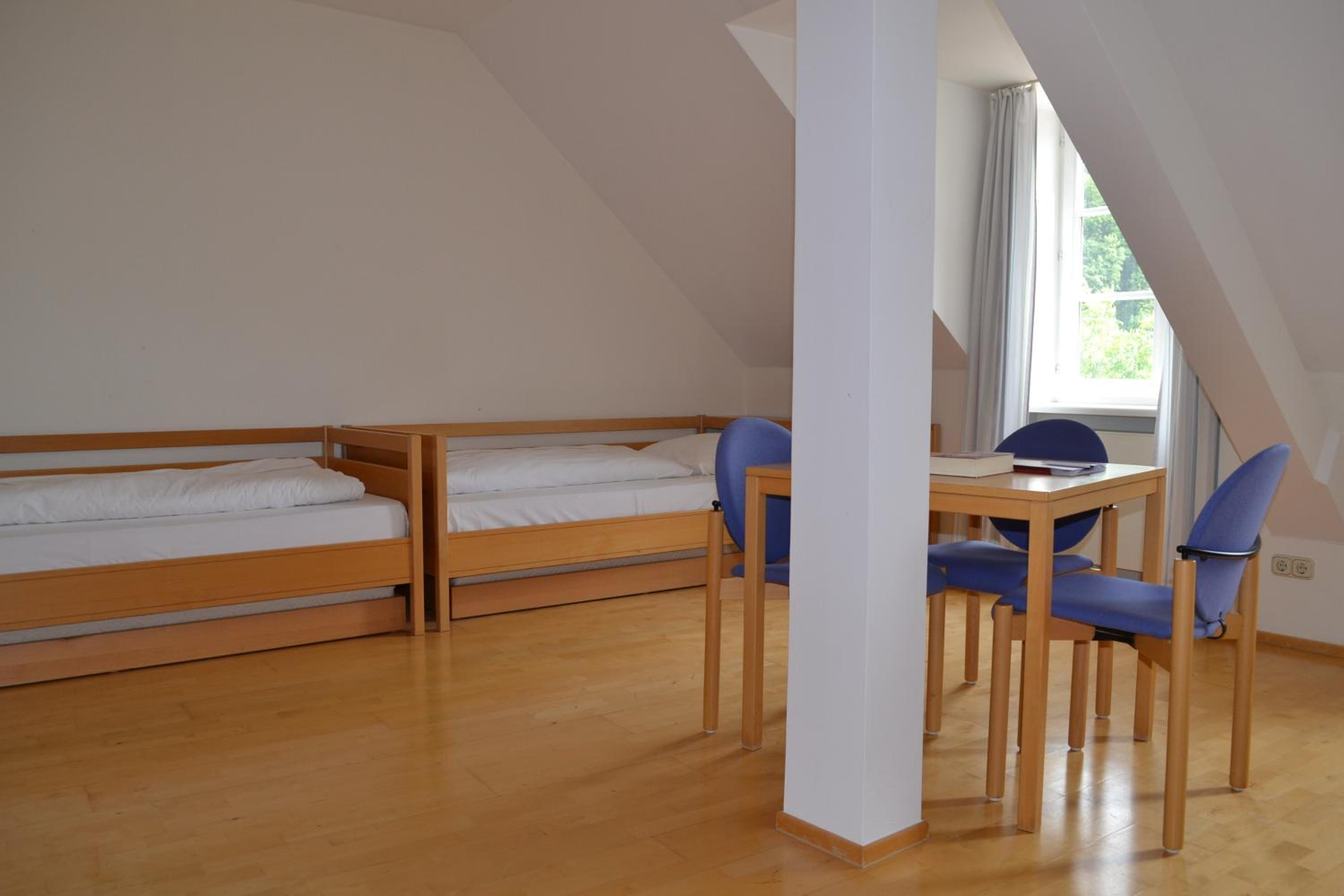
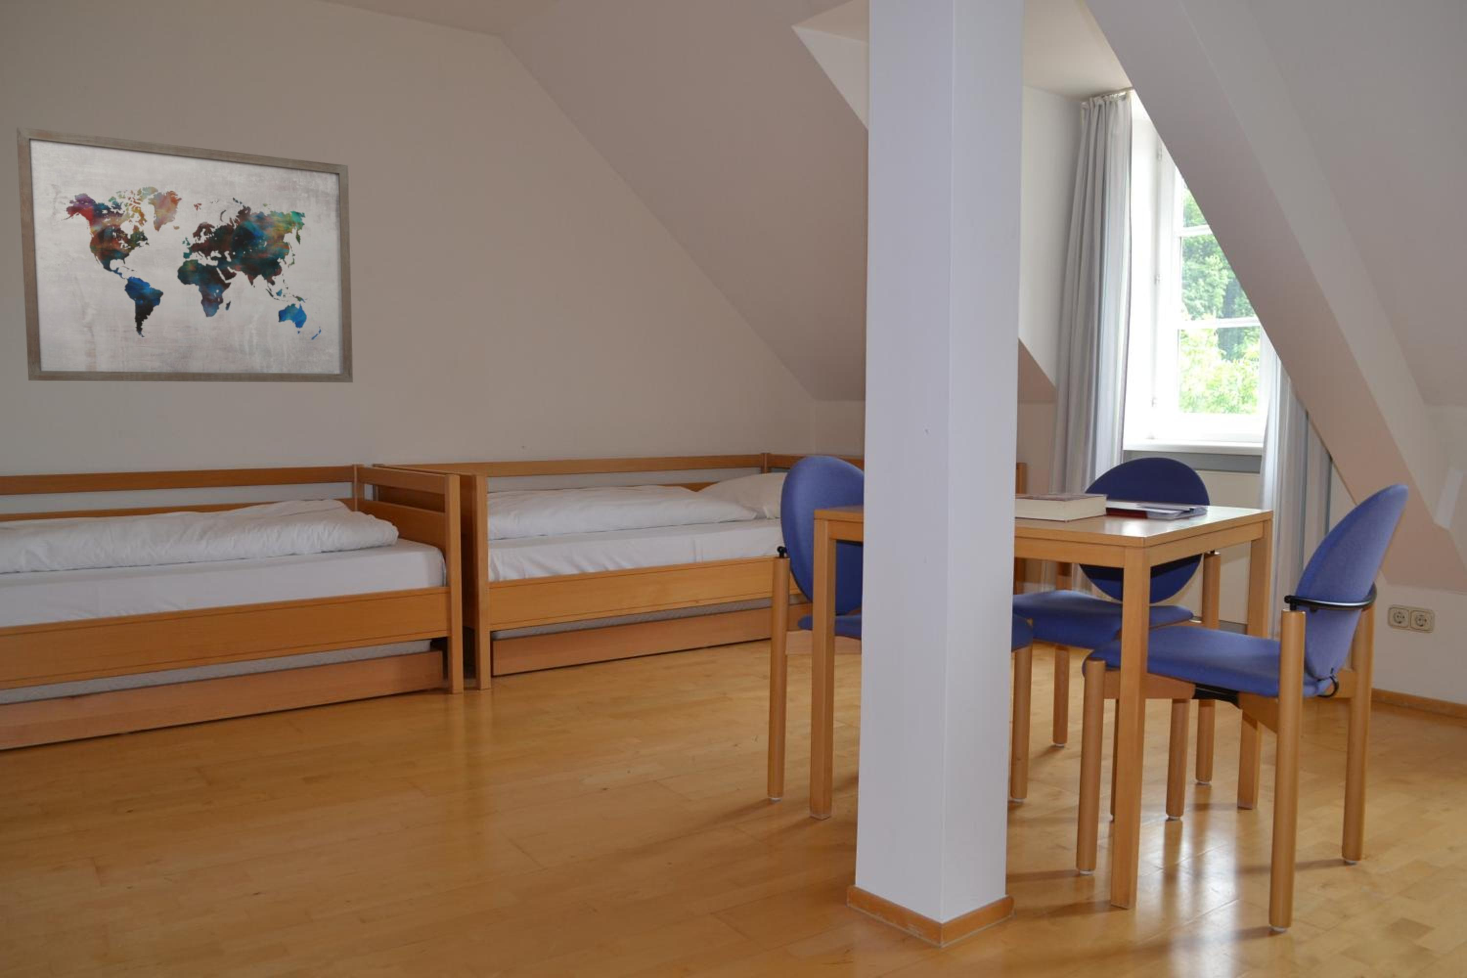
+ wall art (199, 265)
